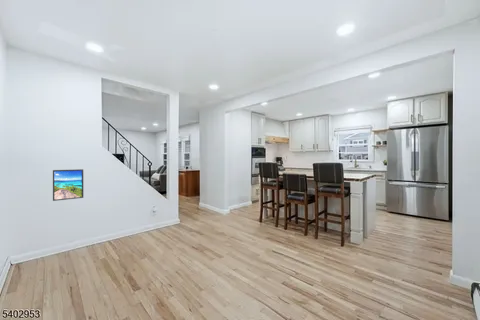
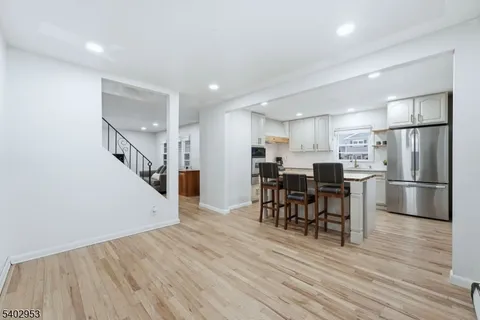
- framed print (68, 184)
